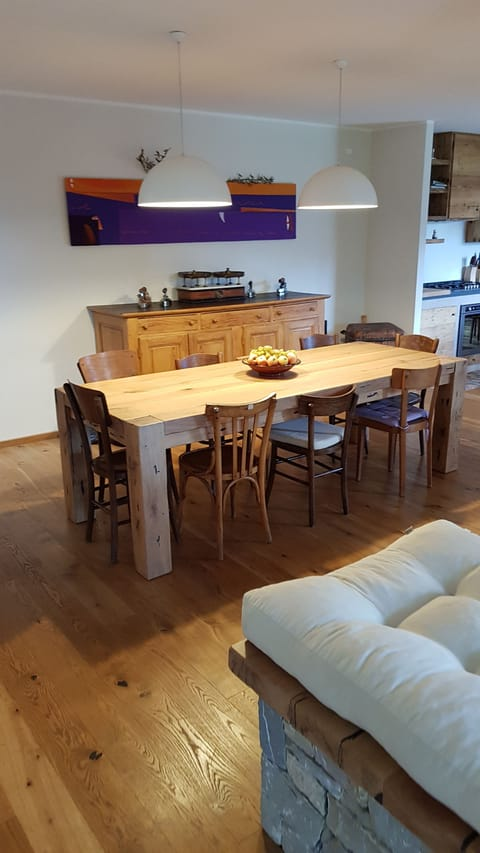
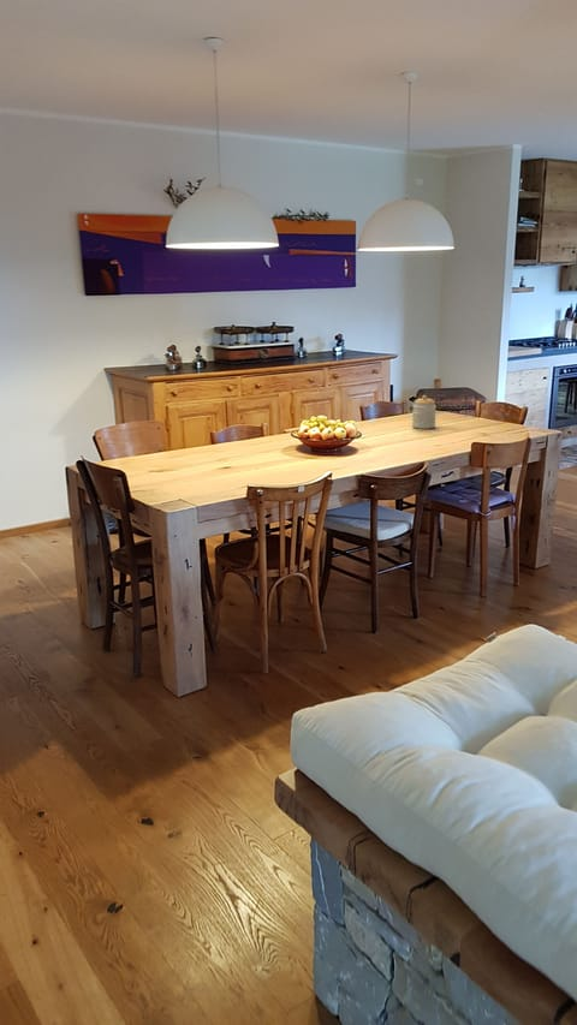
+ jar (423, 411)
